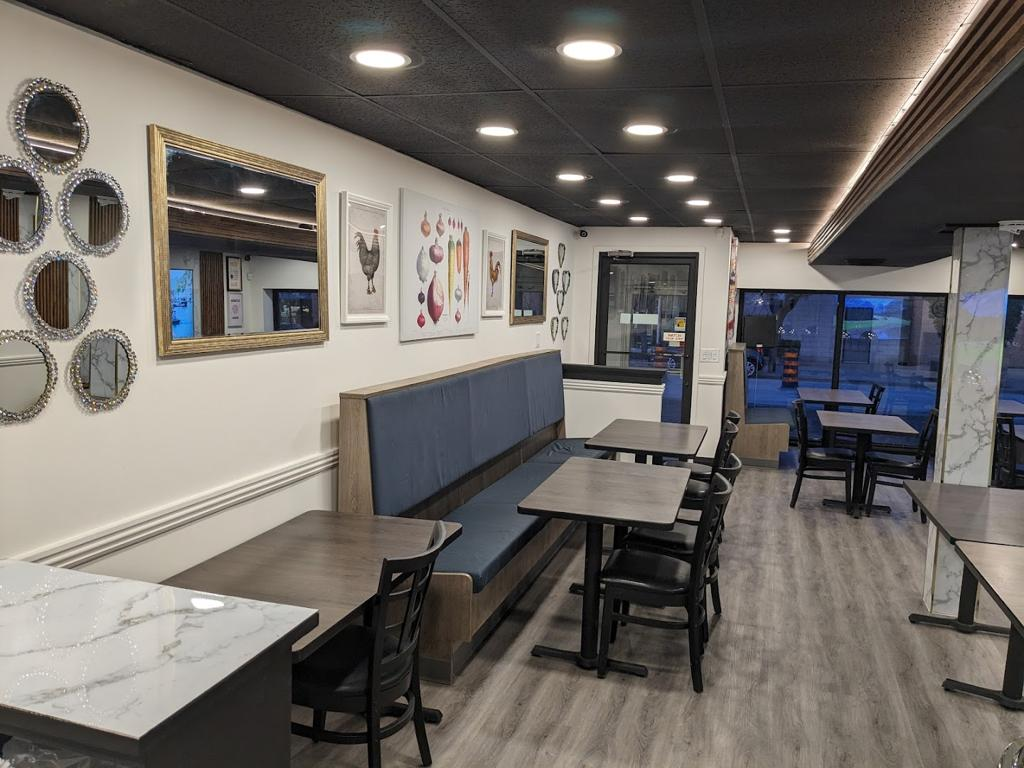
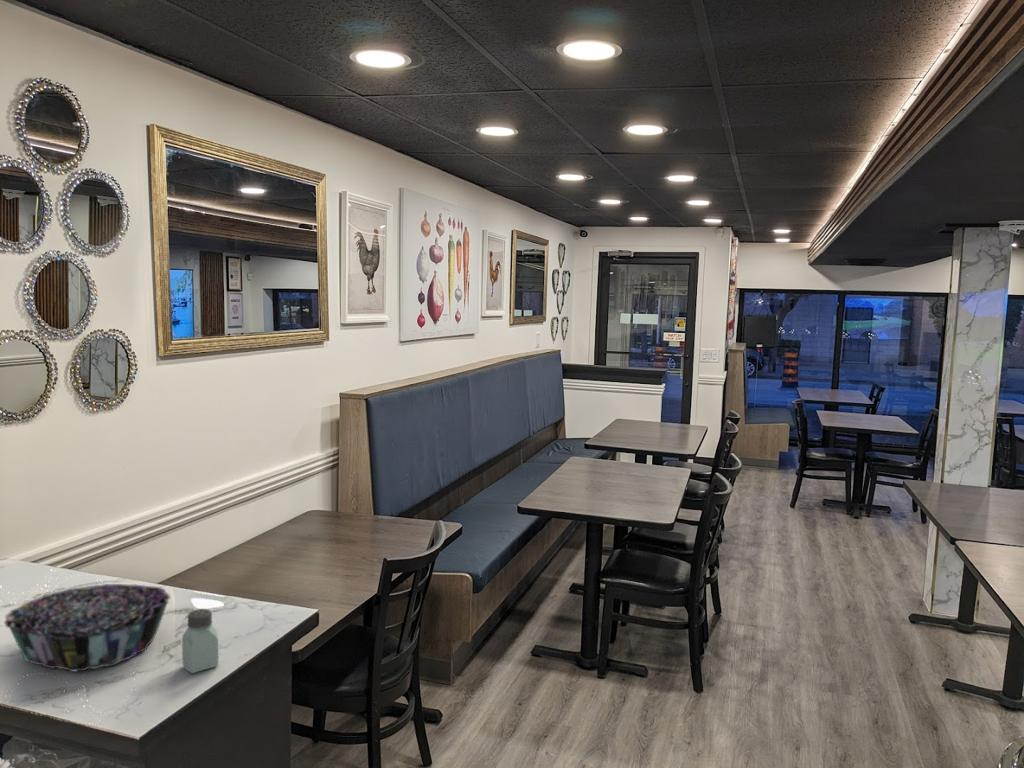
+ decorative bowl (90, 628)
+ saltshaker (200, 639)
